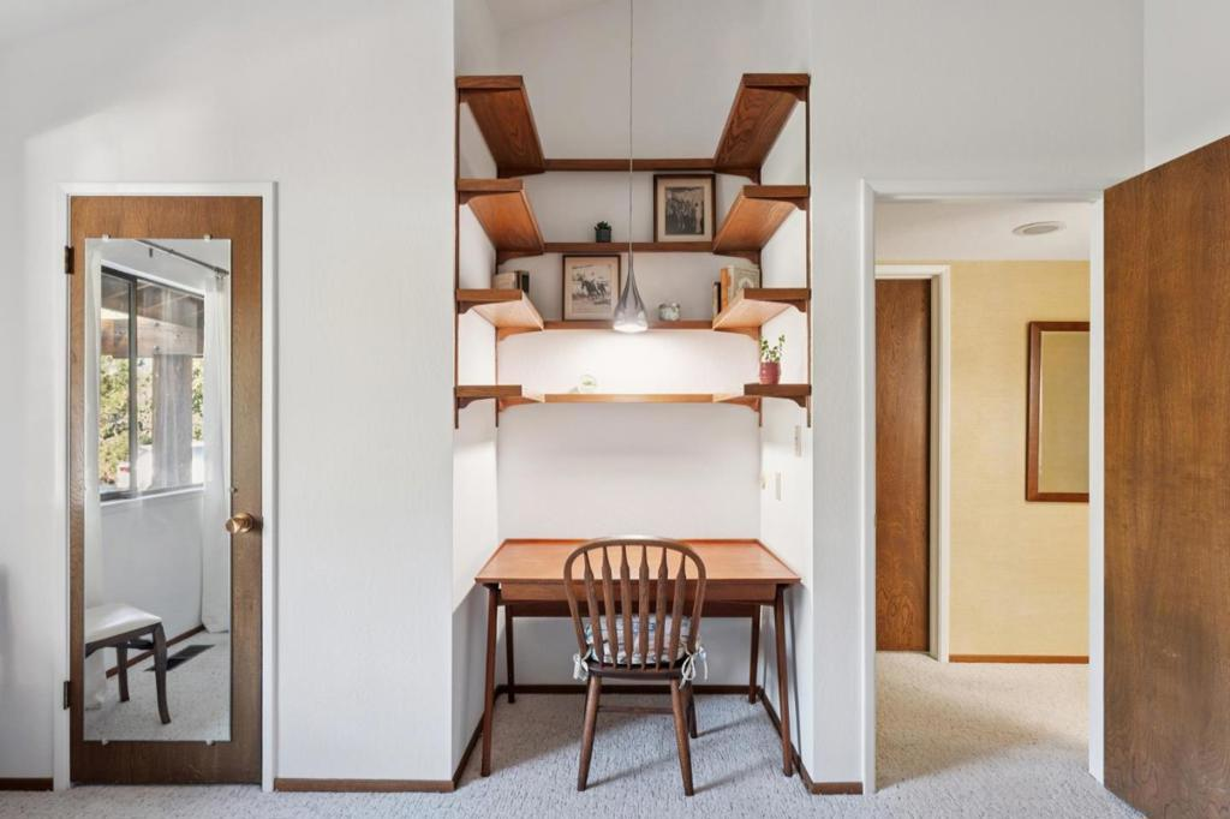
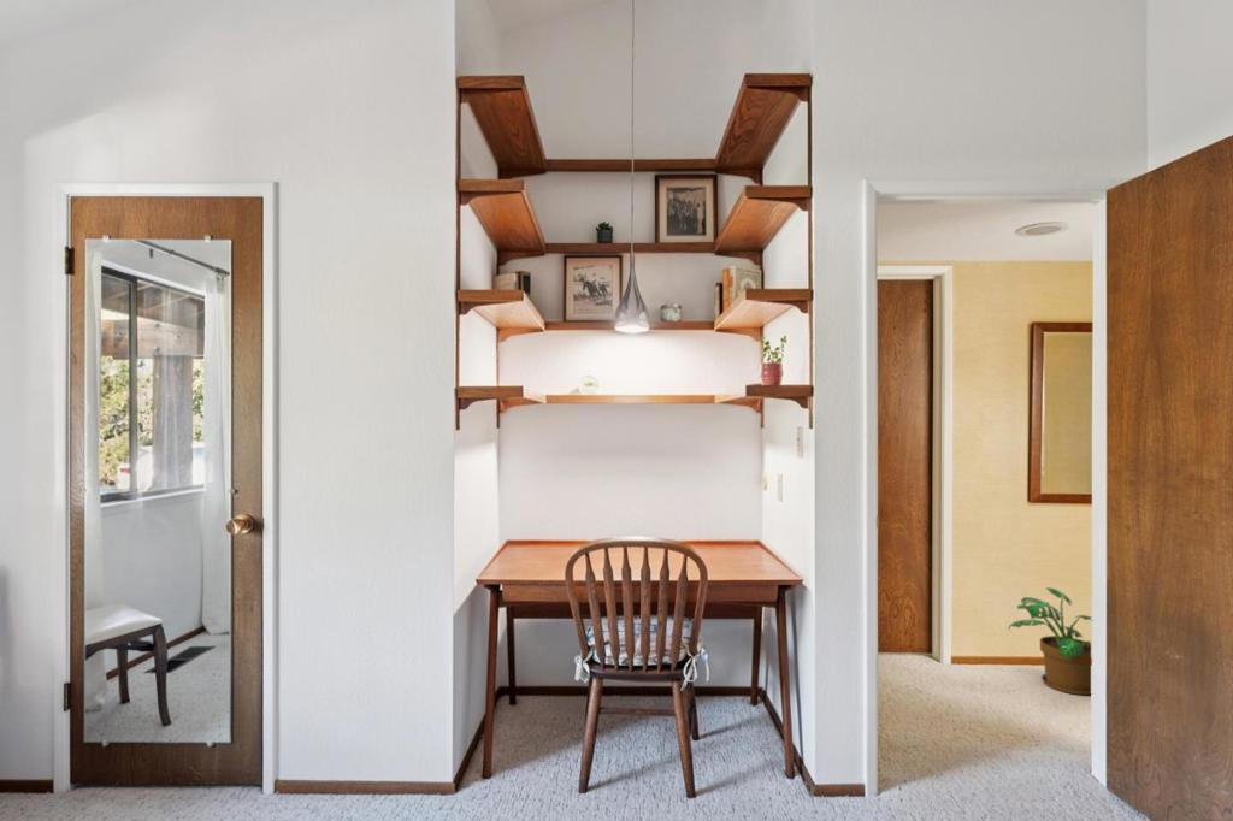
+ potted plant (1051, 638)
